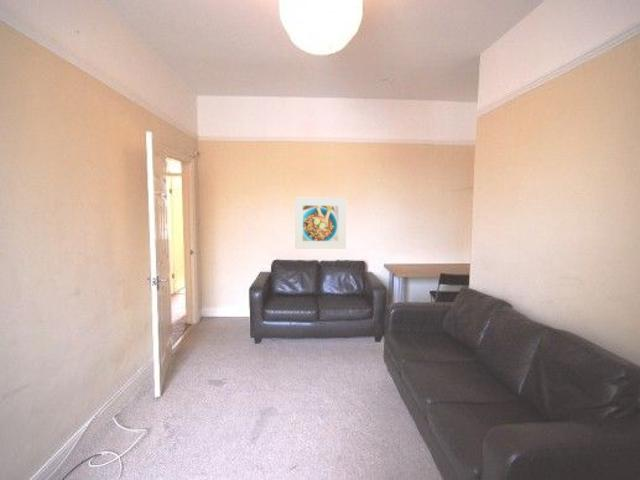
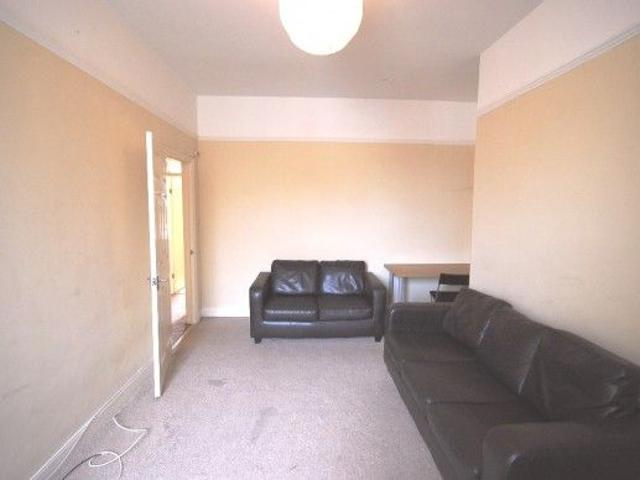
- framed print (320, 223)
